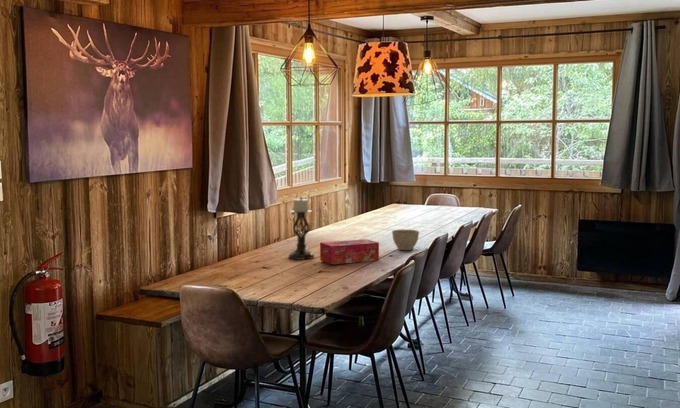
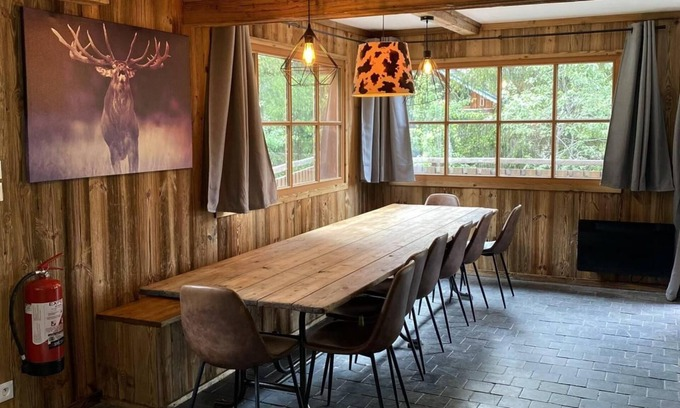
- candle holder (302, 227)
- tissue box (349, 251)
- planter bowl (405, 240)
